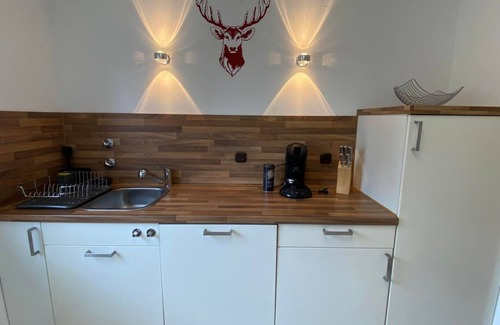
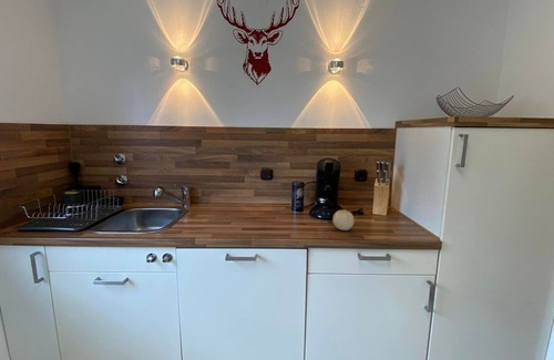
+ fruit (342, 219)
